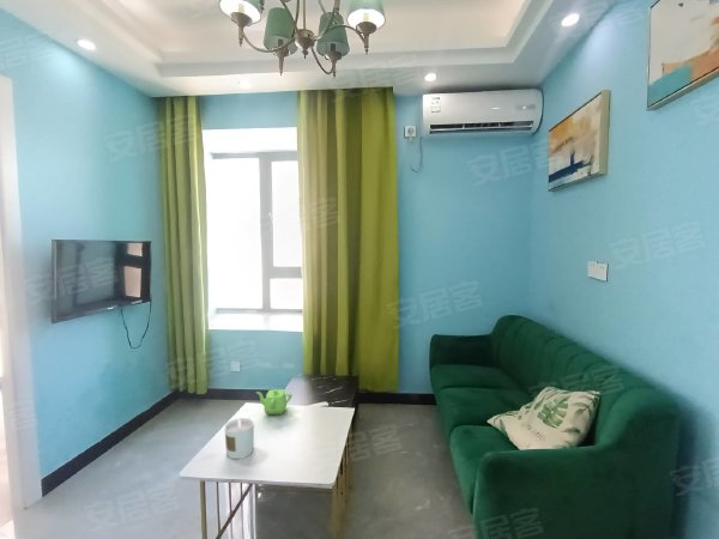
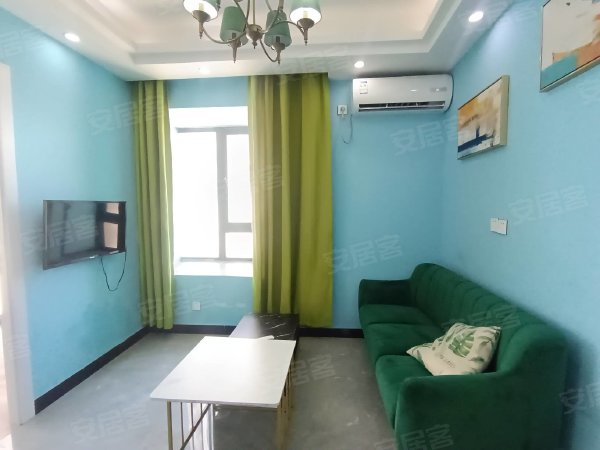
- teapot (273, 401)
- candle (240, 435)
